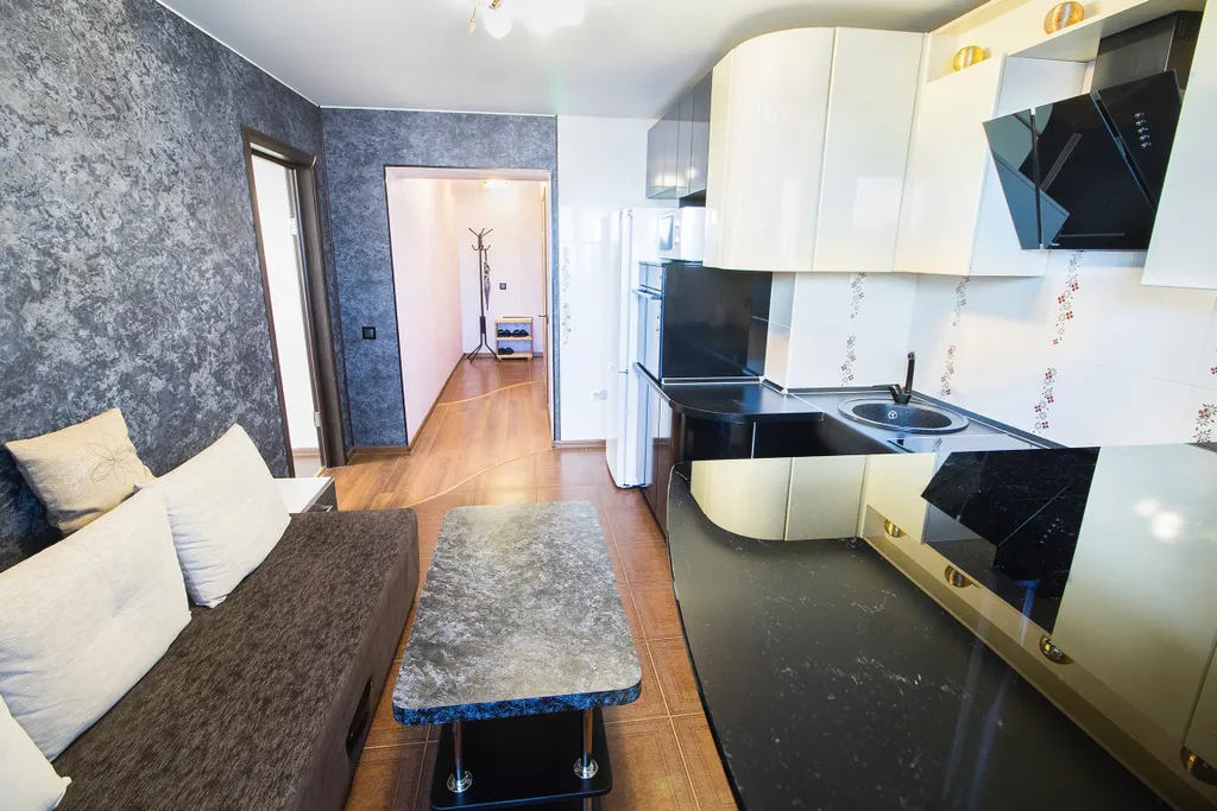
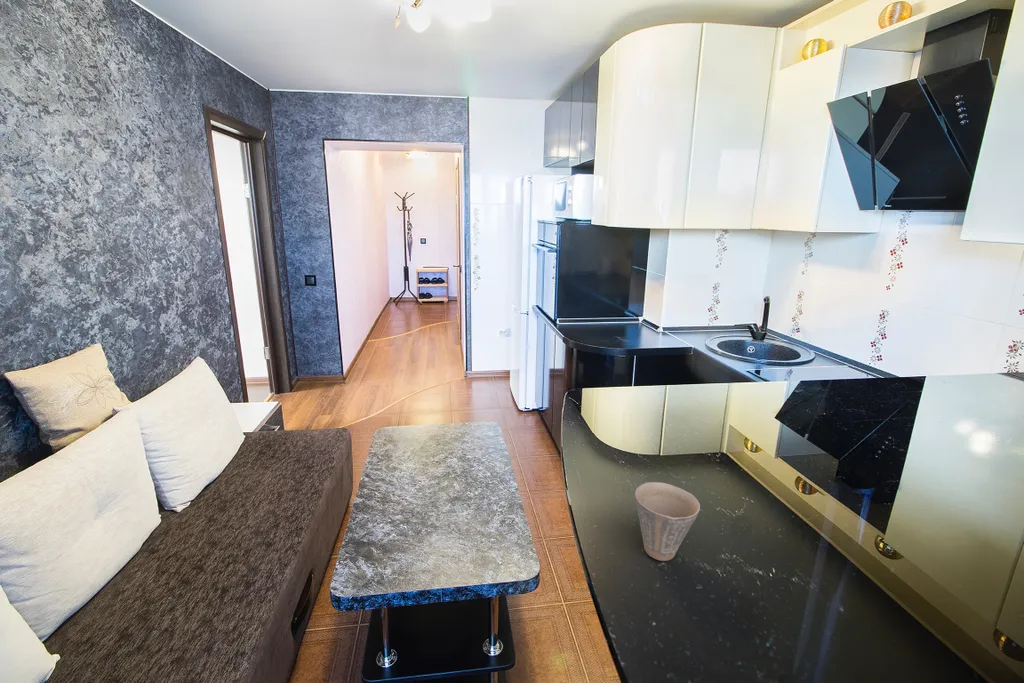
+ cup (664, 525)
